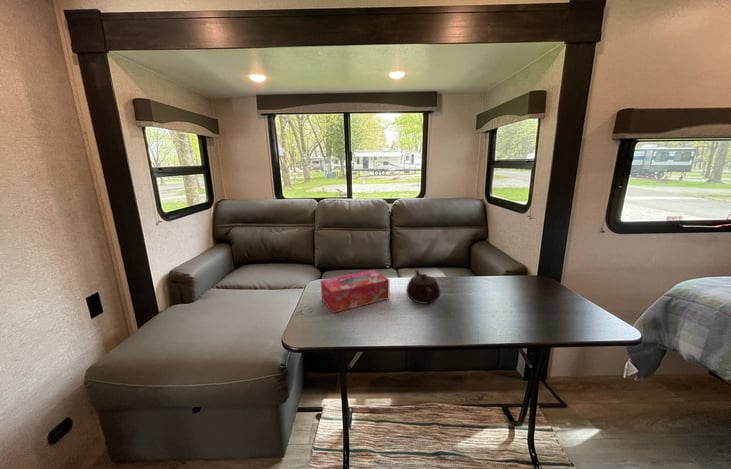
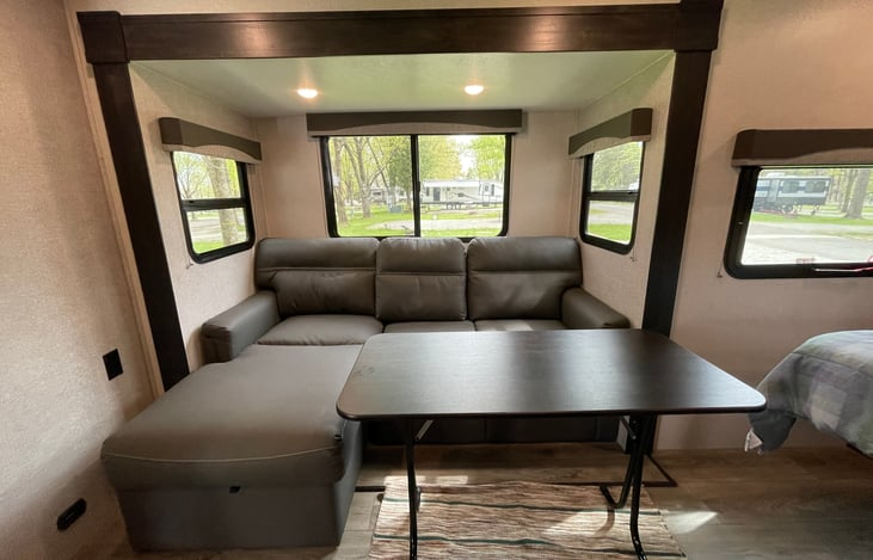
- tissue box (355, 289)
- teapot (422, 286)
